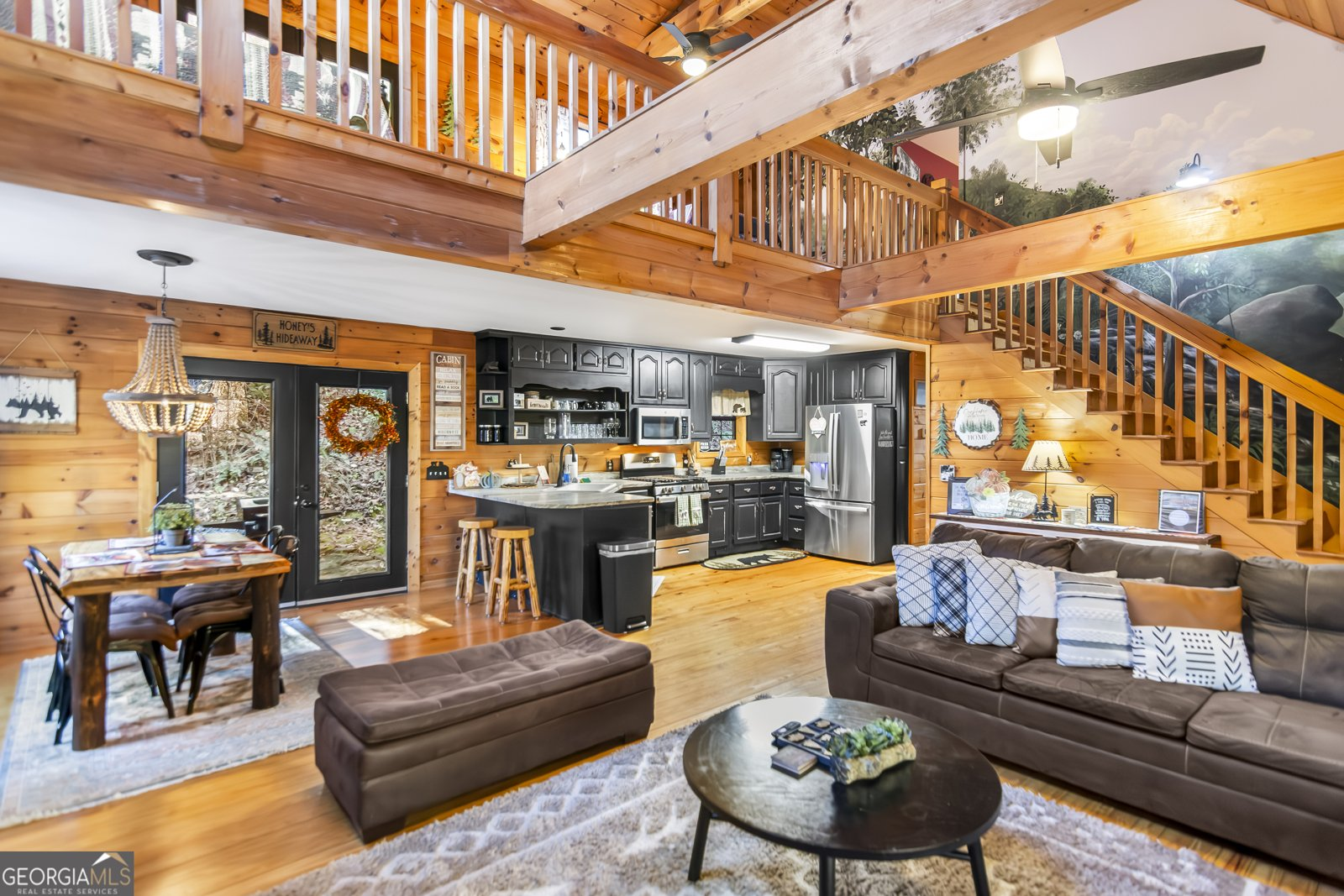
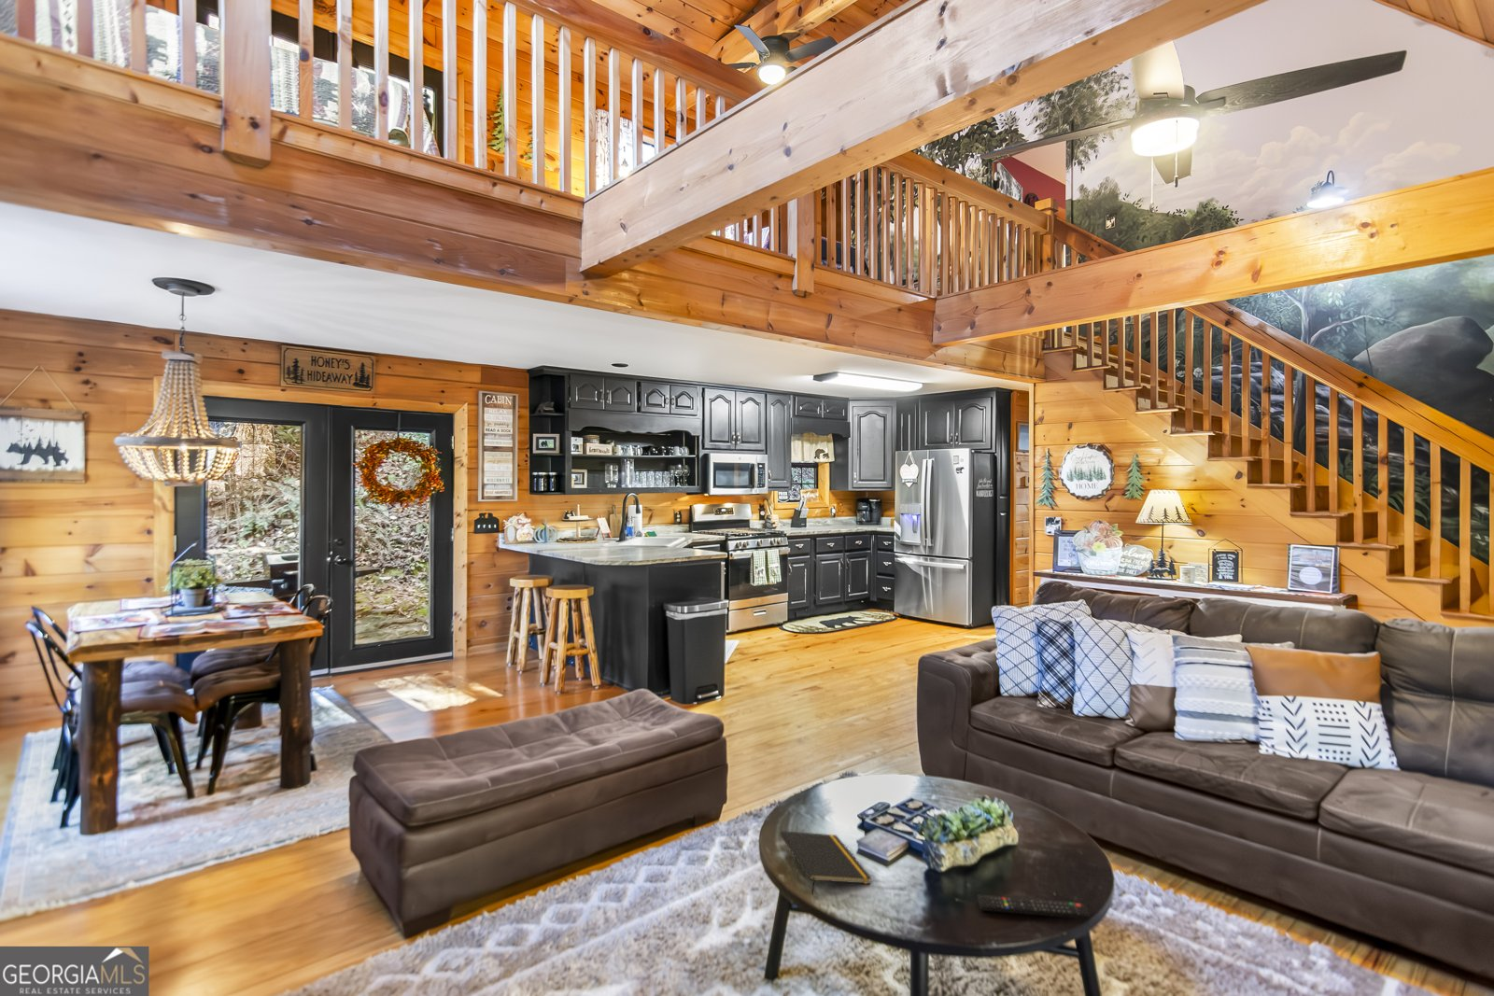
+ notepad (824, 856)
+ remote control (1033, 907)
